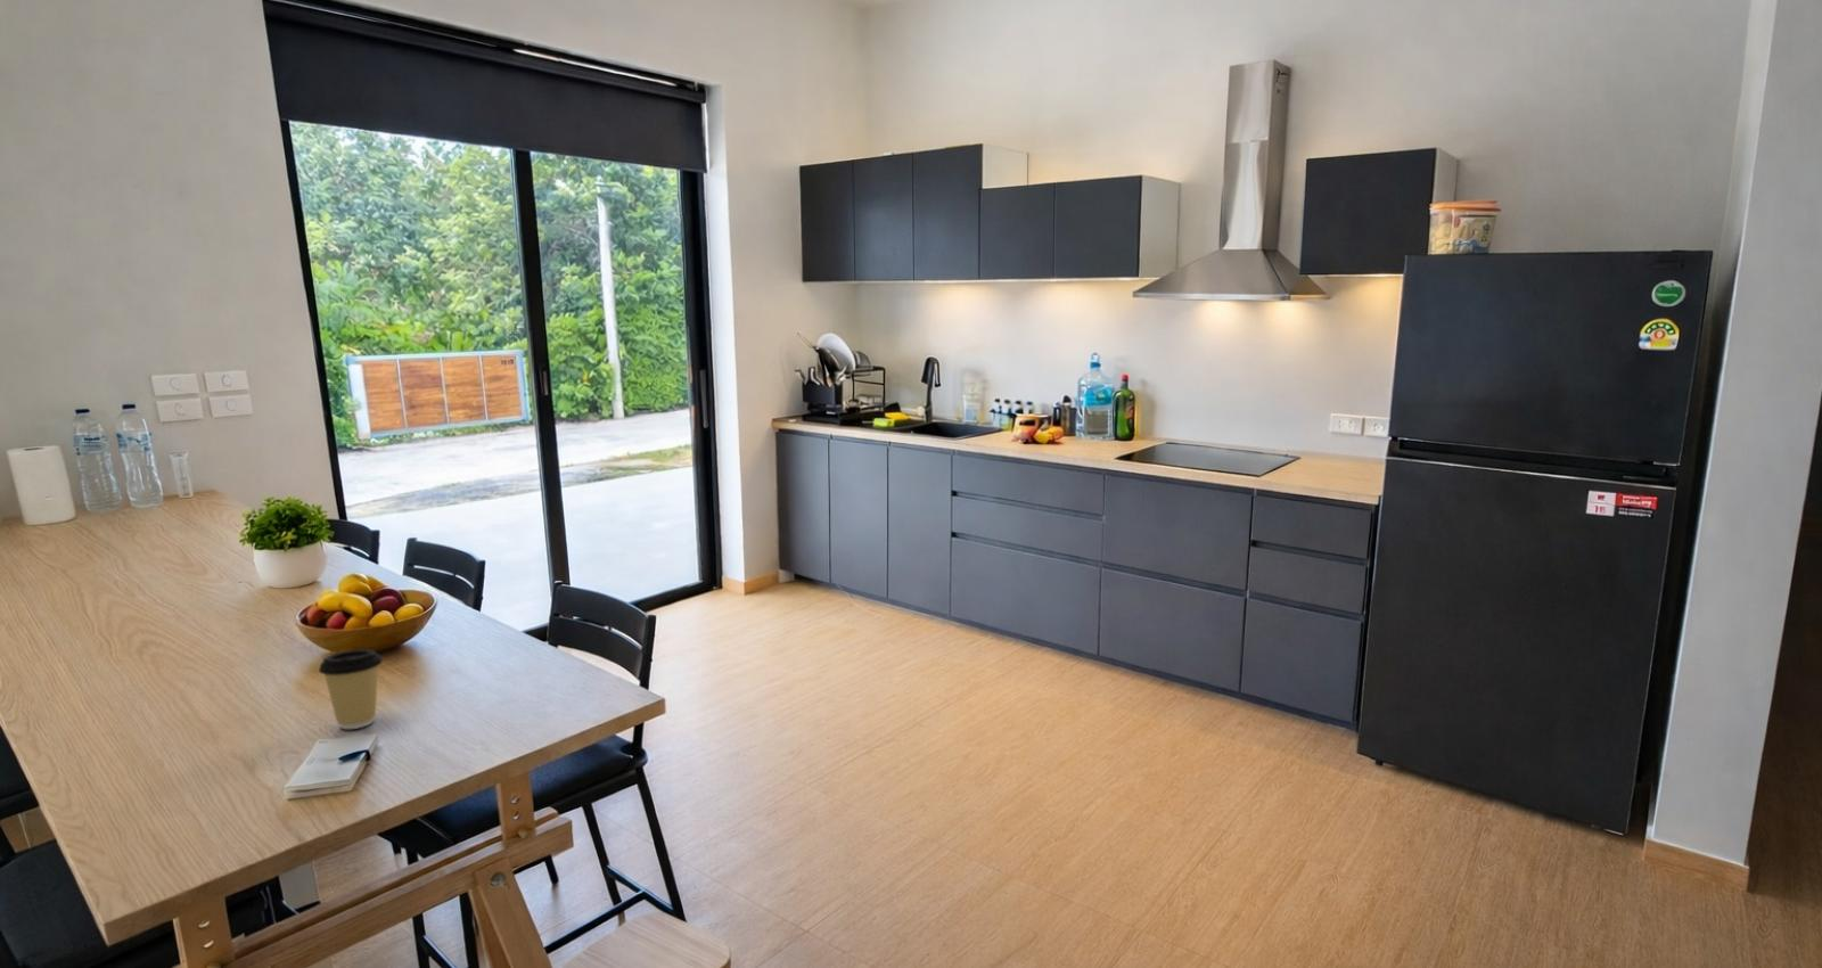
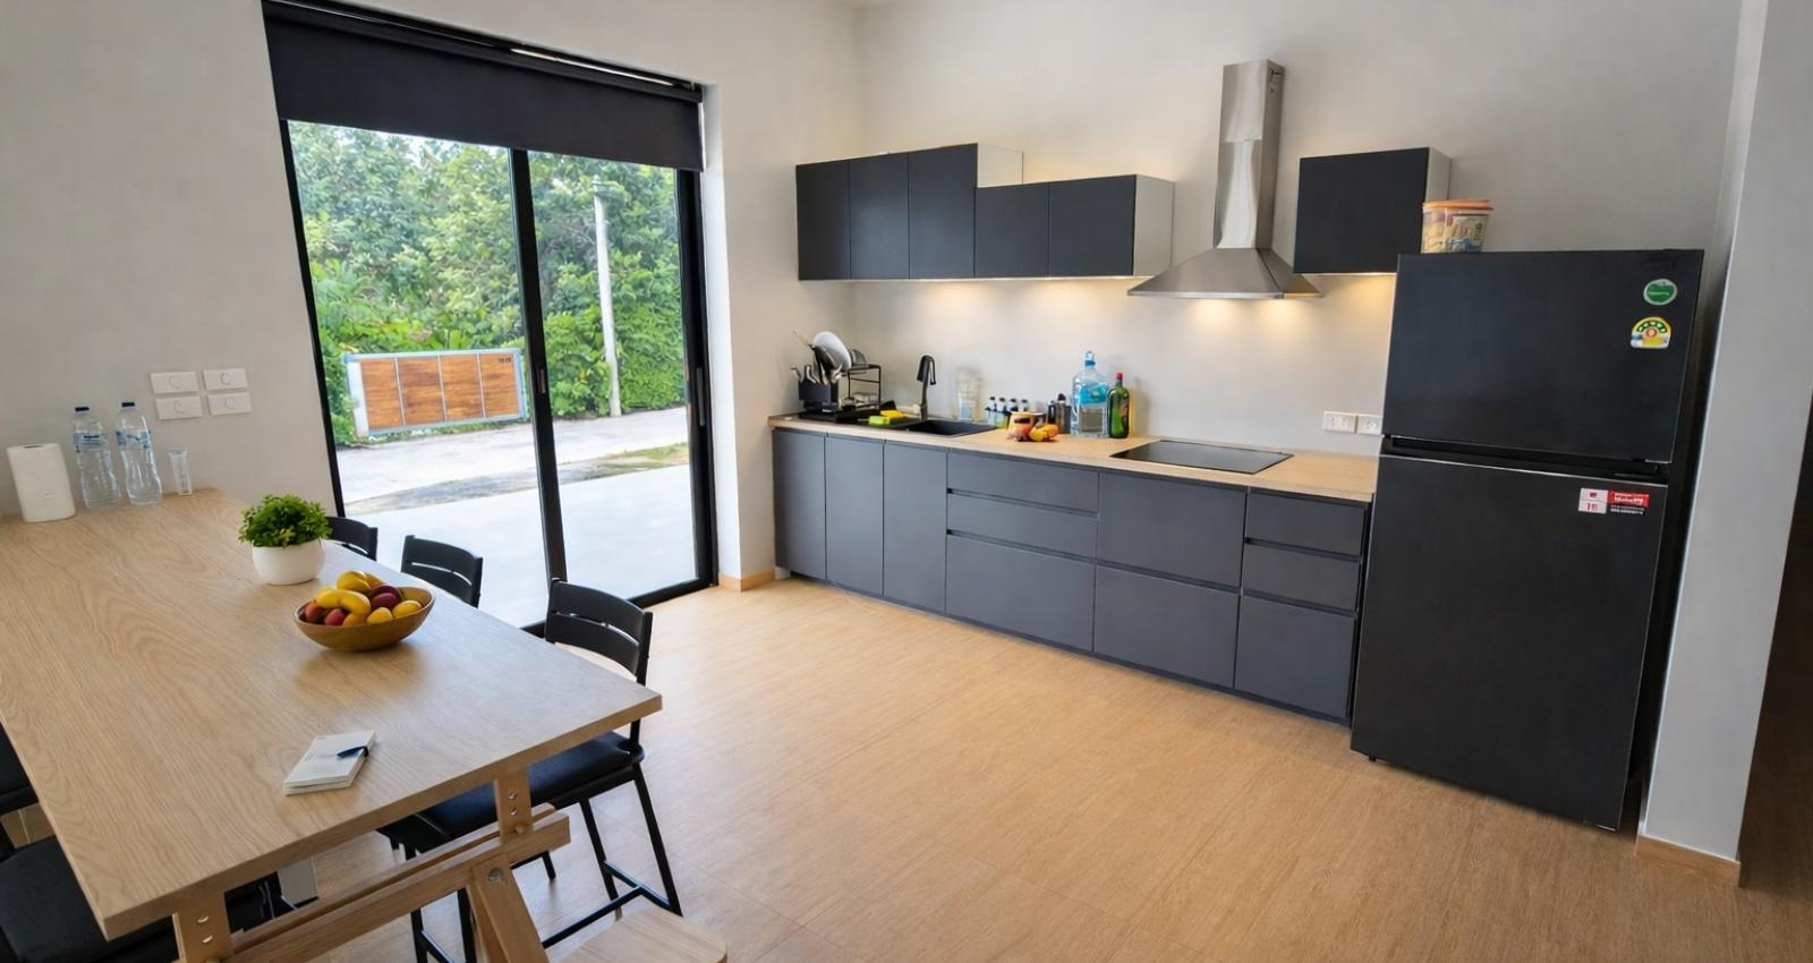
- coffee cup (353, 688)
